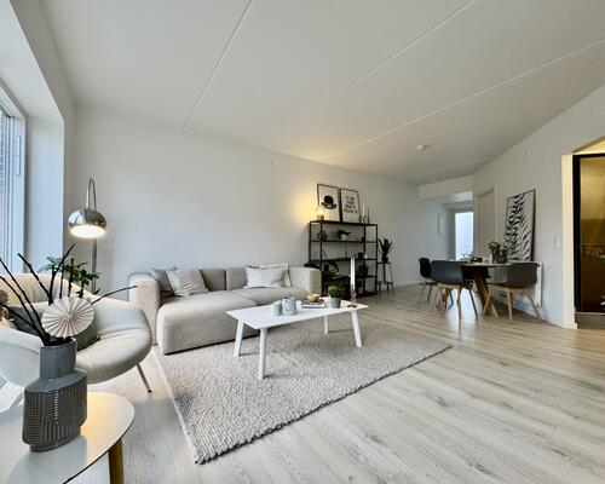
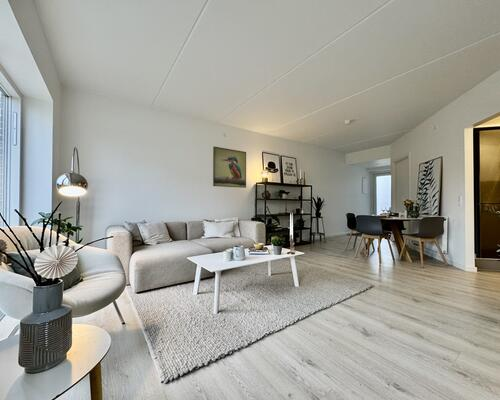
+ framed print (230, 168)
